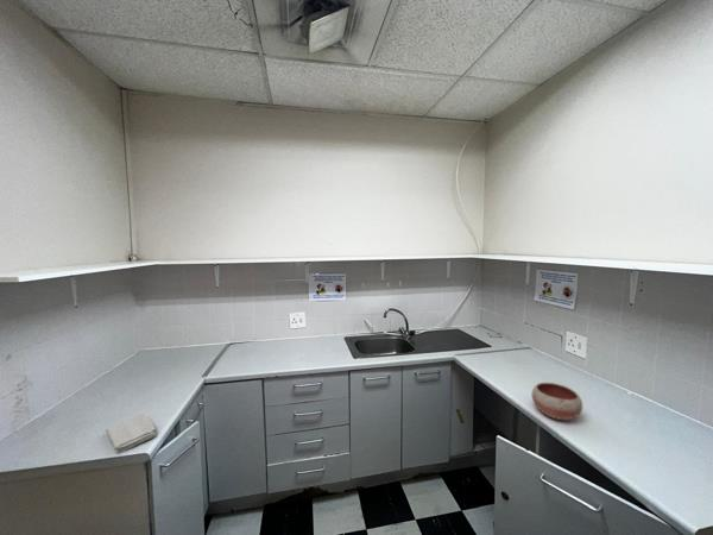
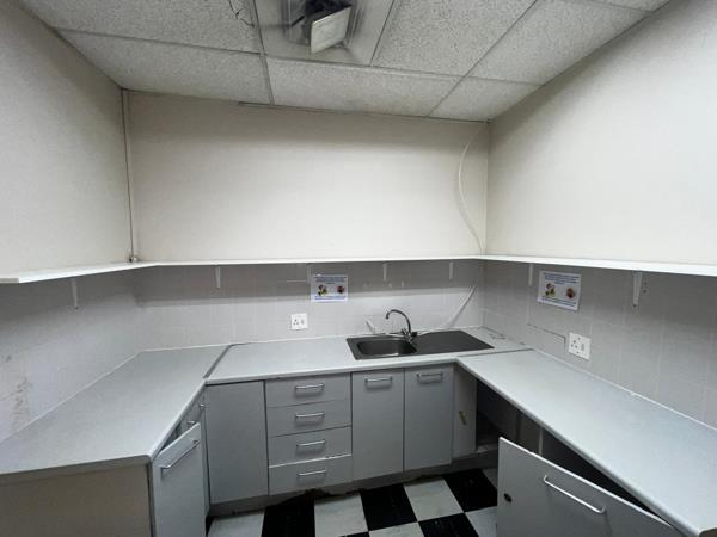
- bowl (555, 402)
- washcloth (131, 430)
